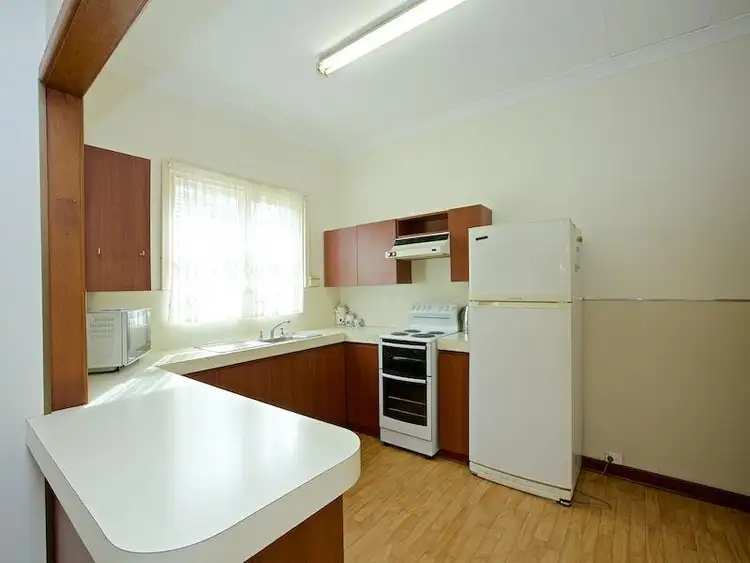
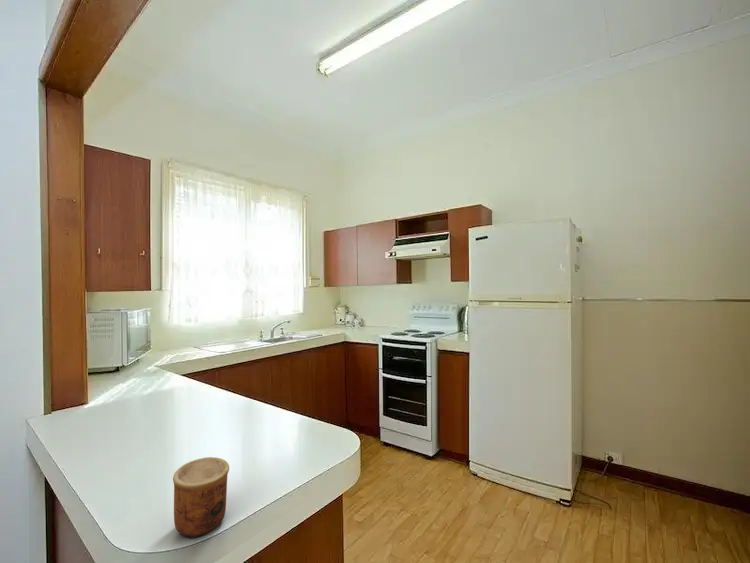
+ cup (202, 496)
